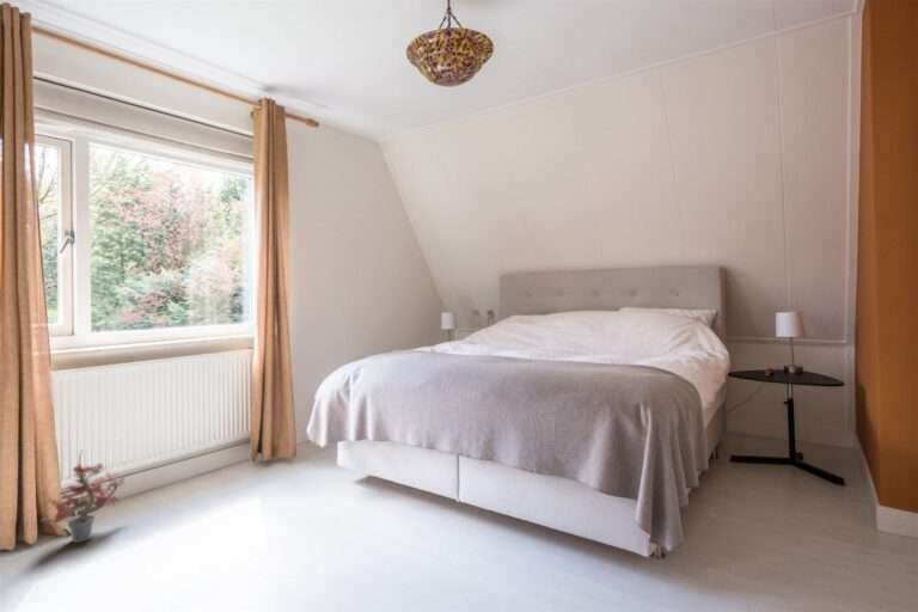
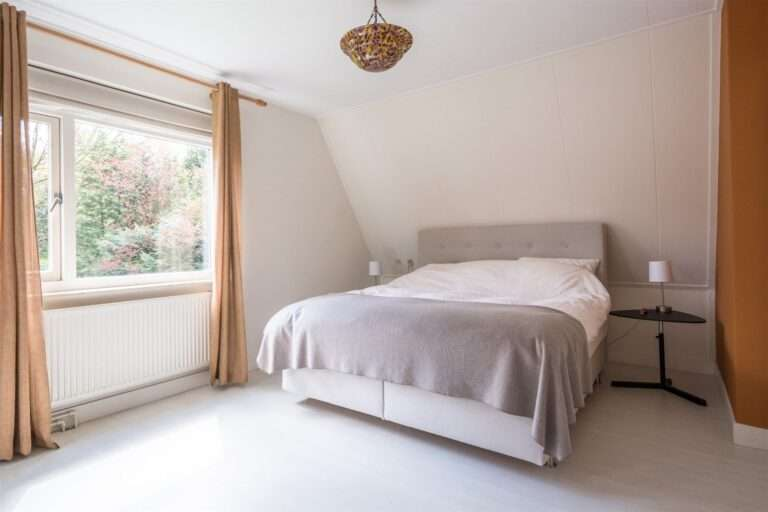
- potted plant (84, 491)
